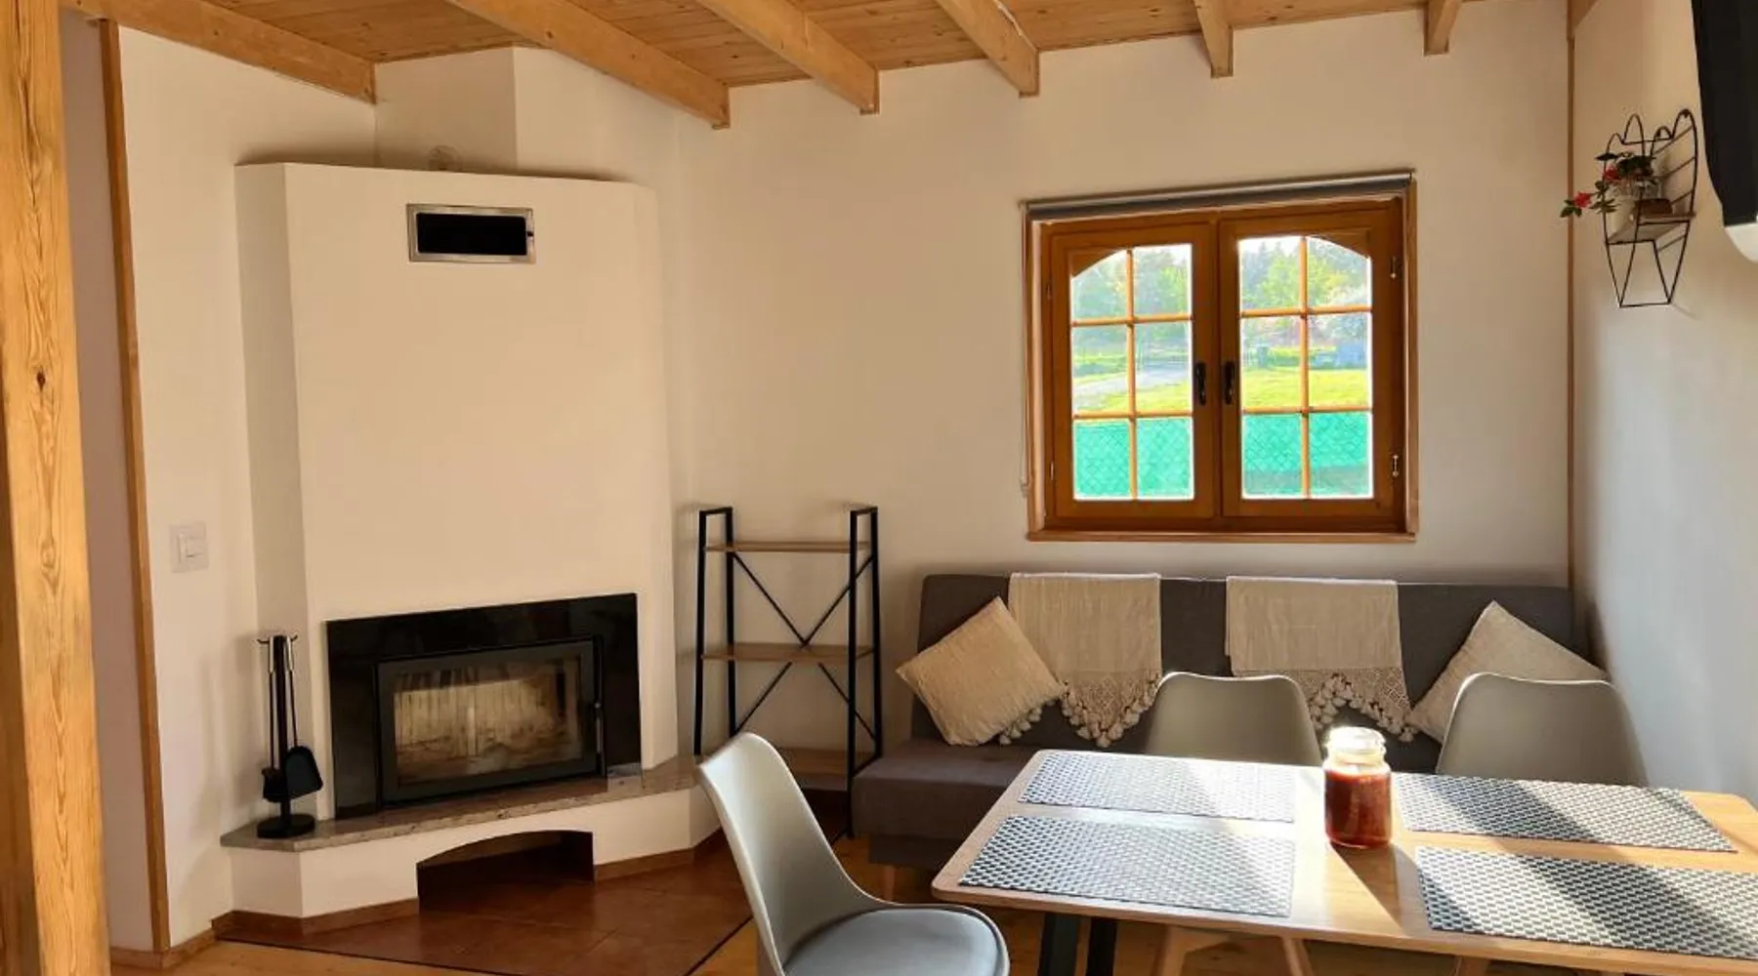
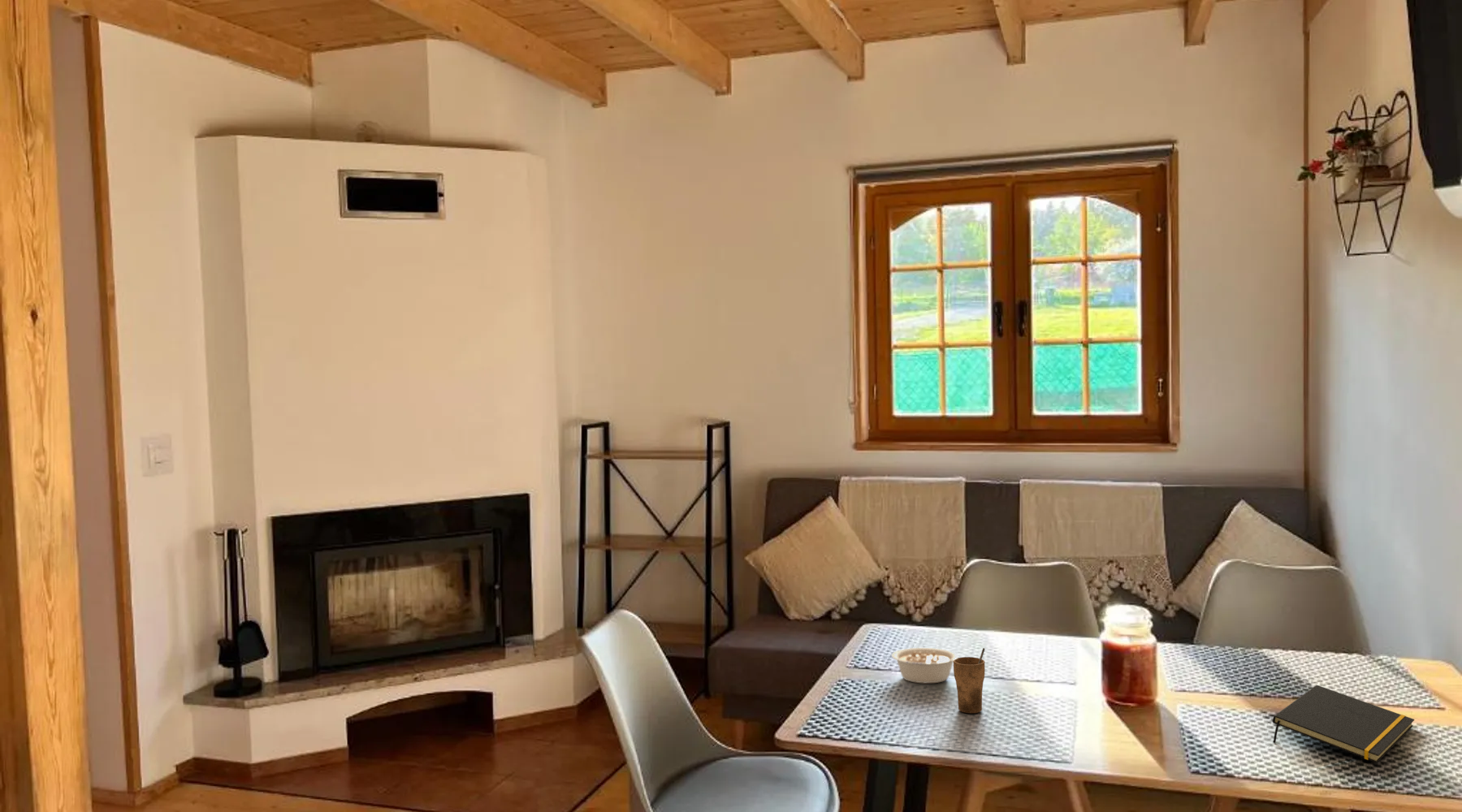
+ notepad (1344, 721)
+ cup (969, 679)
+ legume (928, 664)
